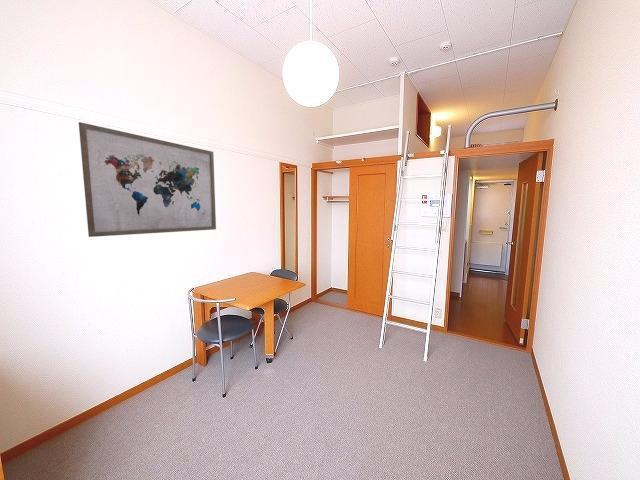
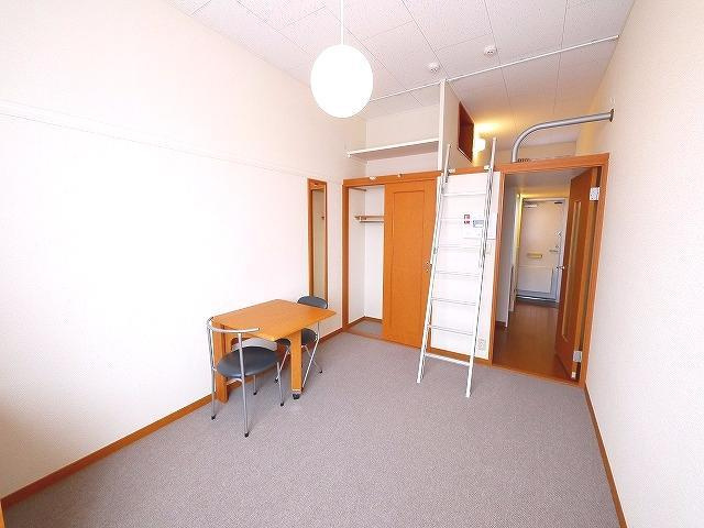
- wall art (161, 187)
